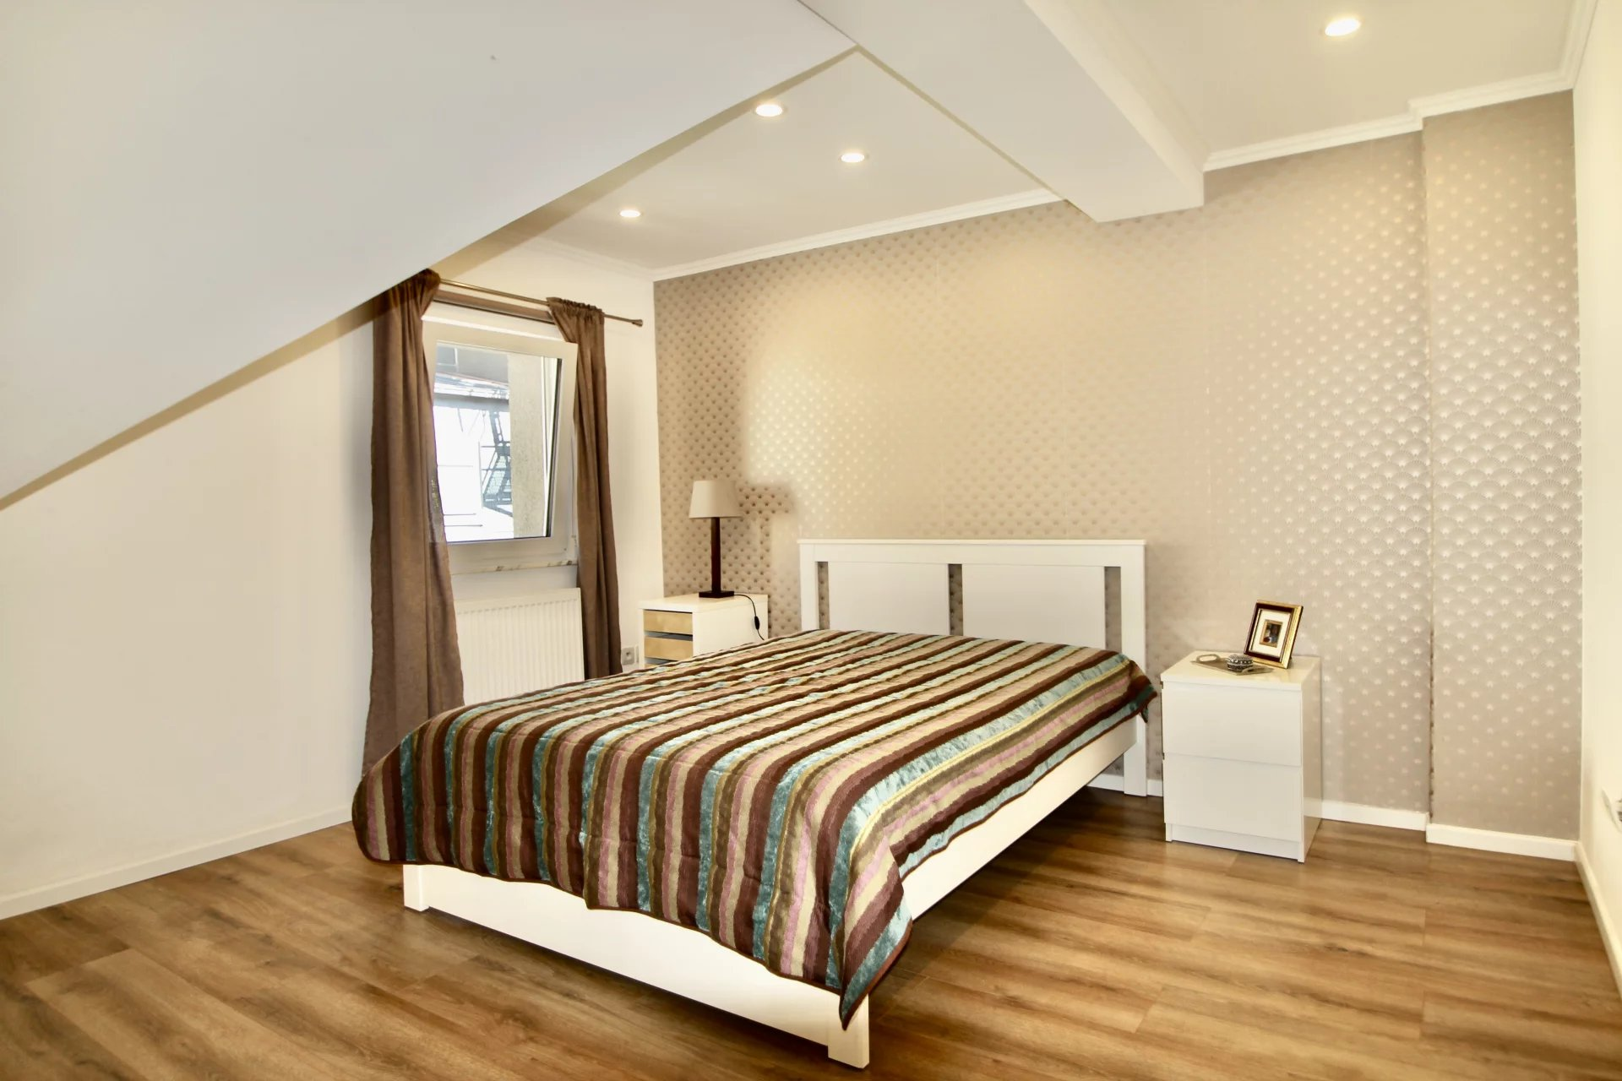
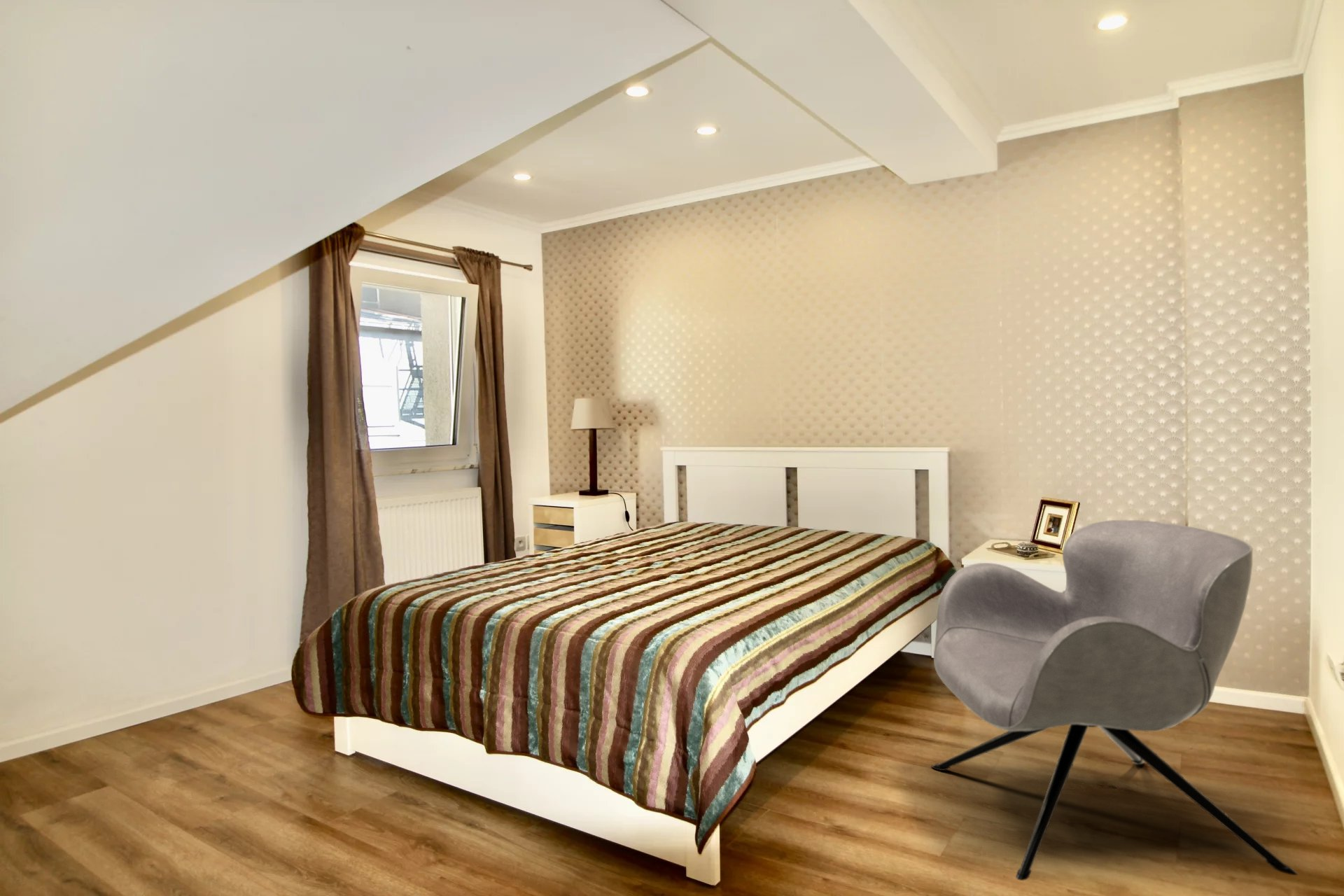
+ armchair (1082, 673)
